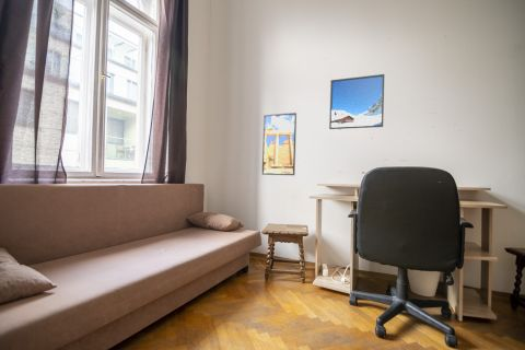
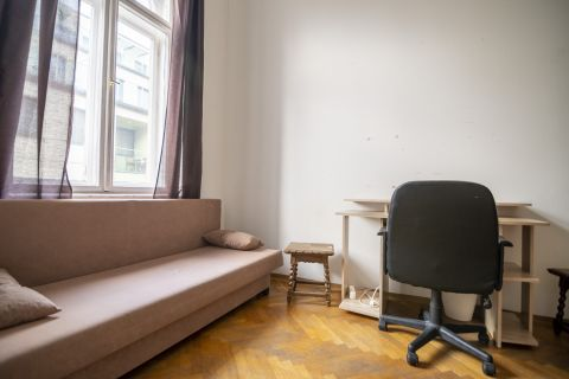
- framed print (278, 144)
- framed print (355, 102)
